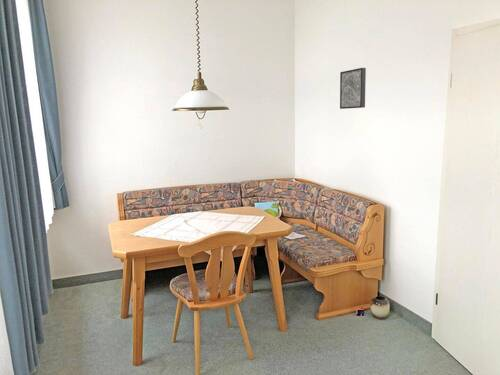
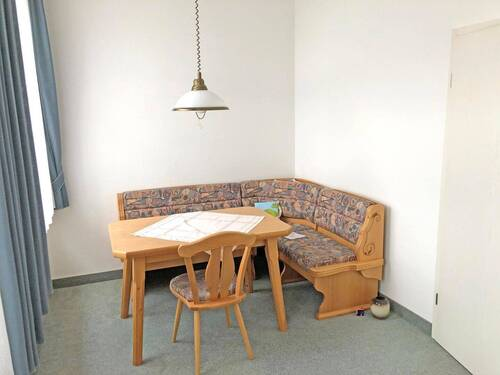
- wall art (352, 89)
